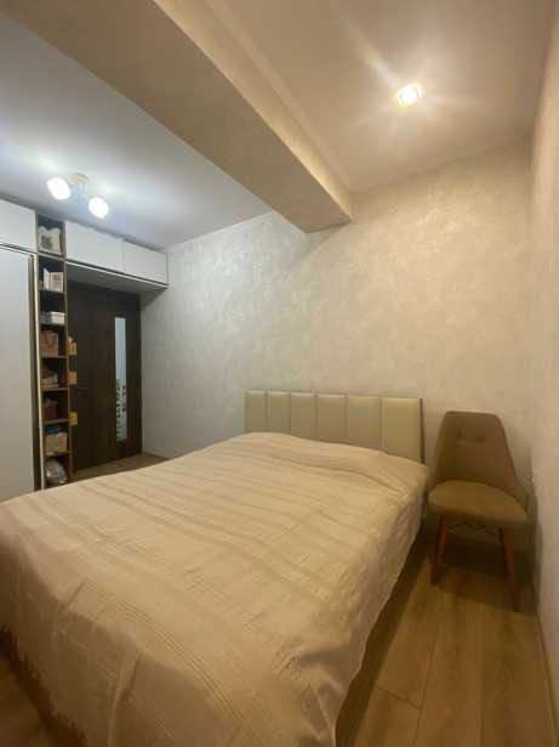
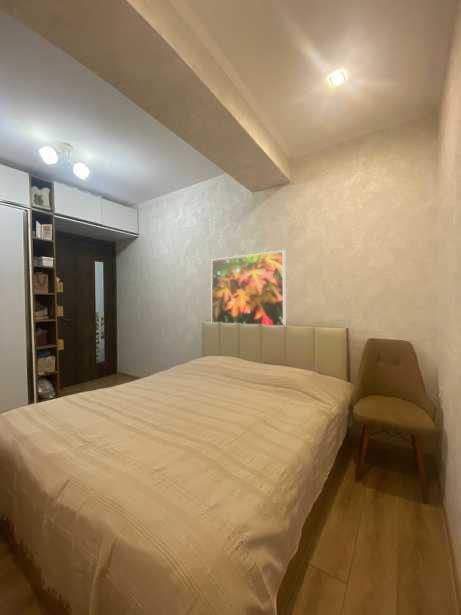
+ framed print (245, 297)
